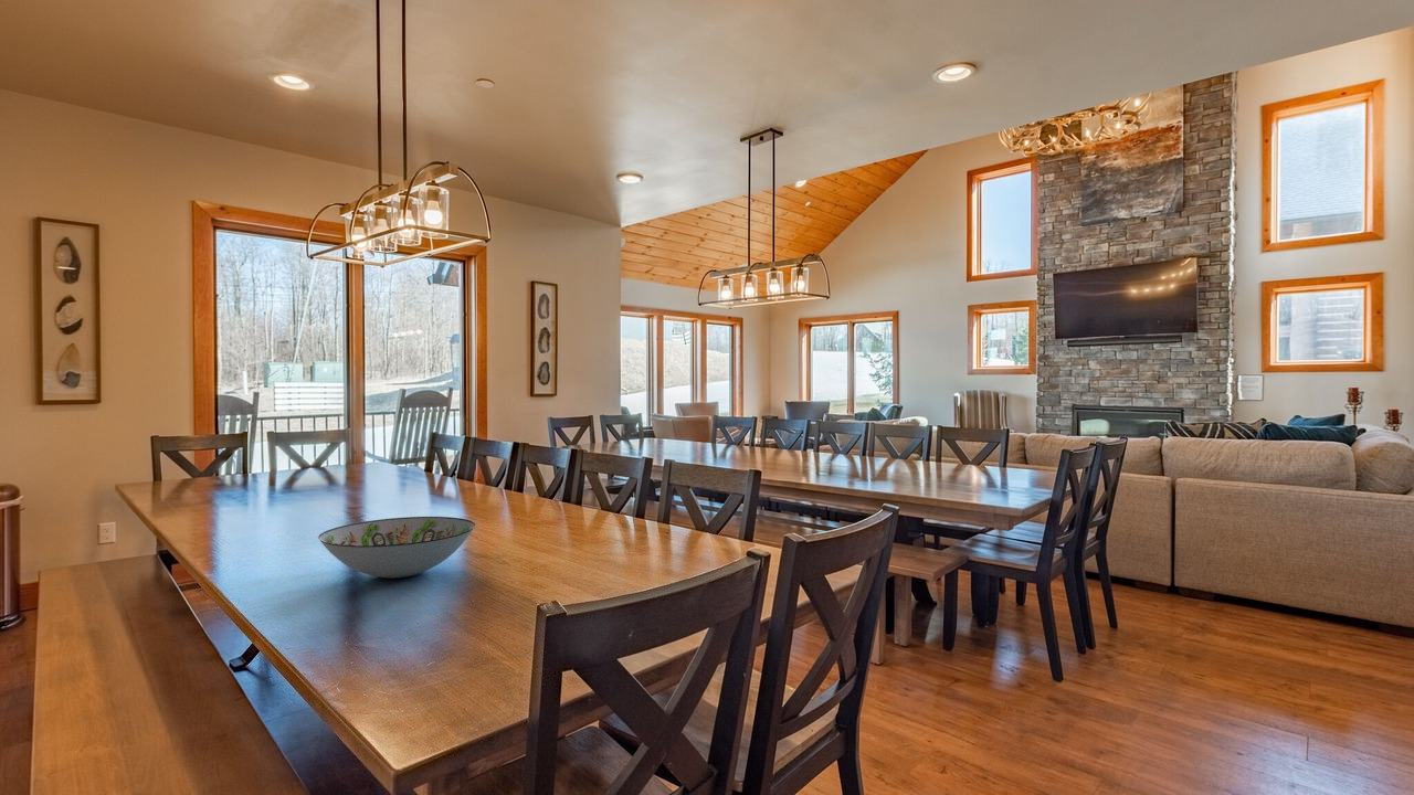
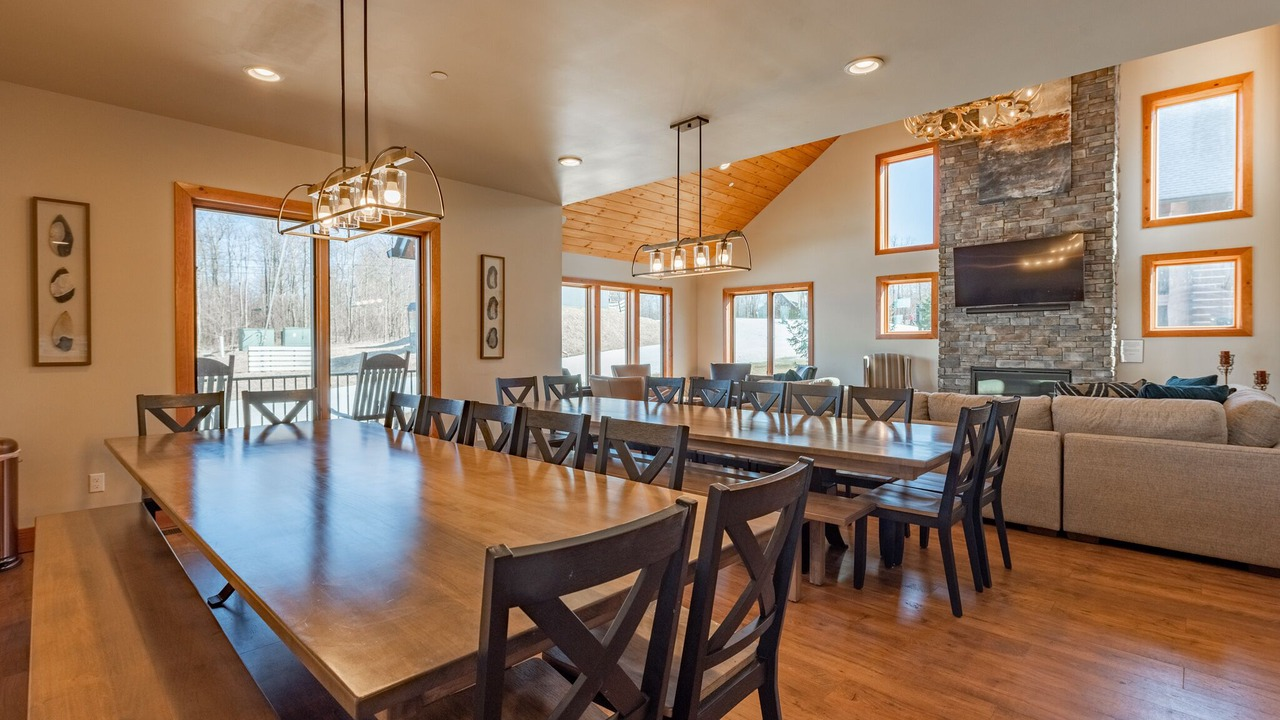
- decorative bowl (400, 551)
